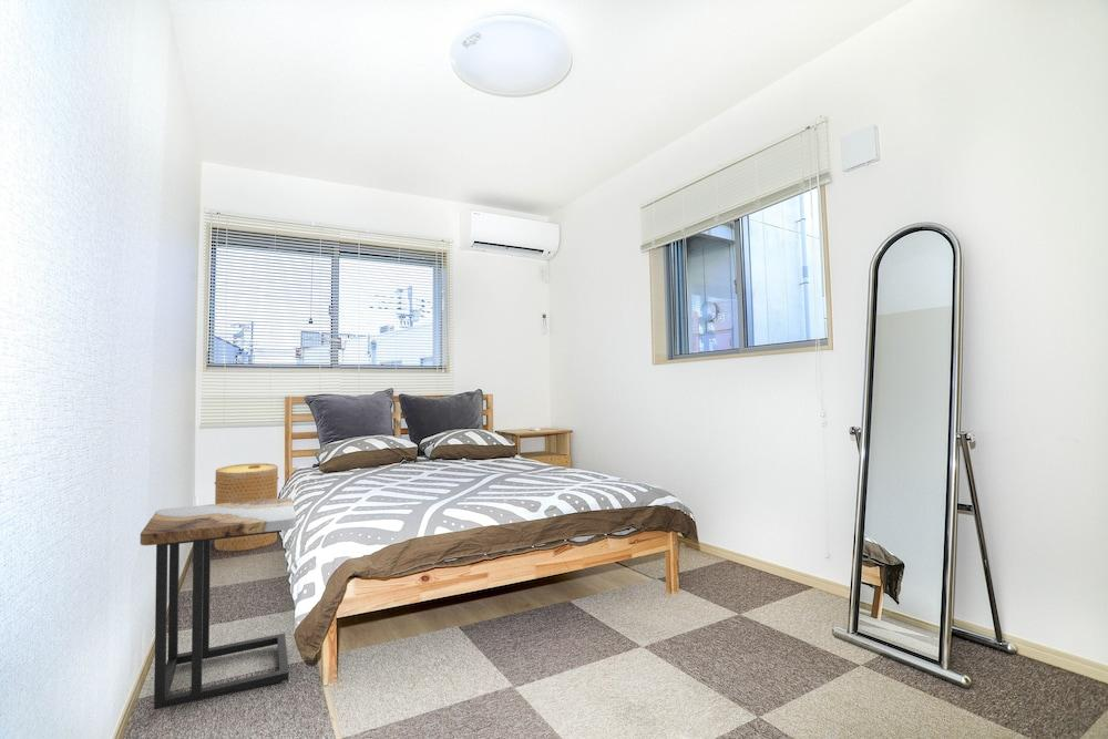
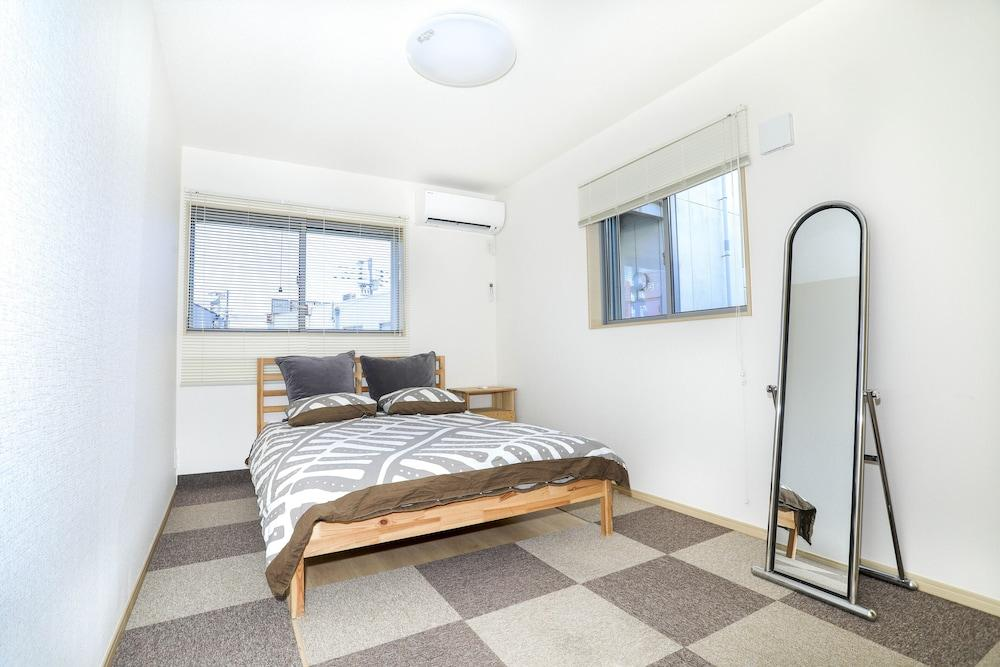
- basket (246, 501)
- side table (208, 593)
